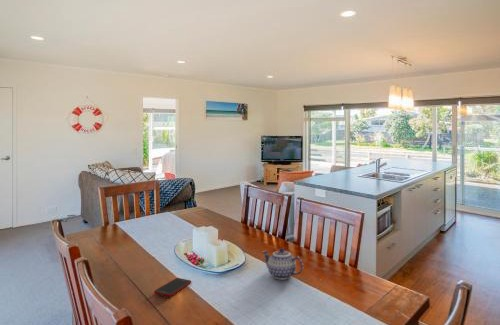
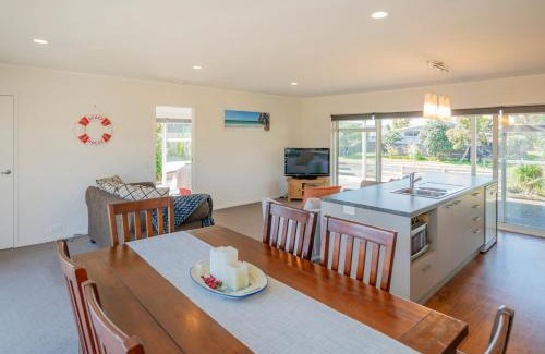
- teapot (281, 262)
- cell phone (173, 286)
